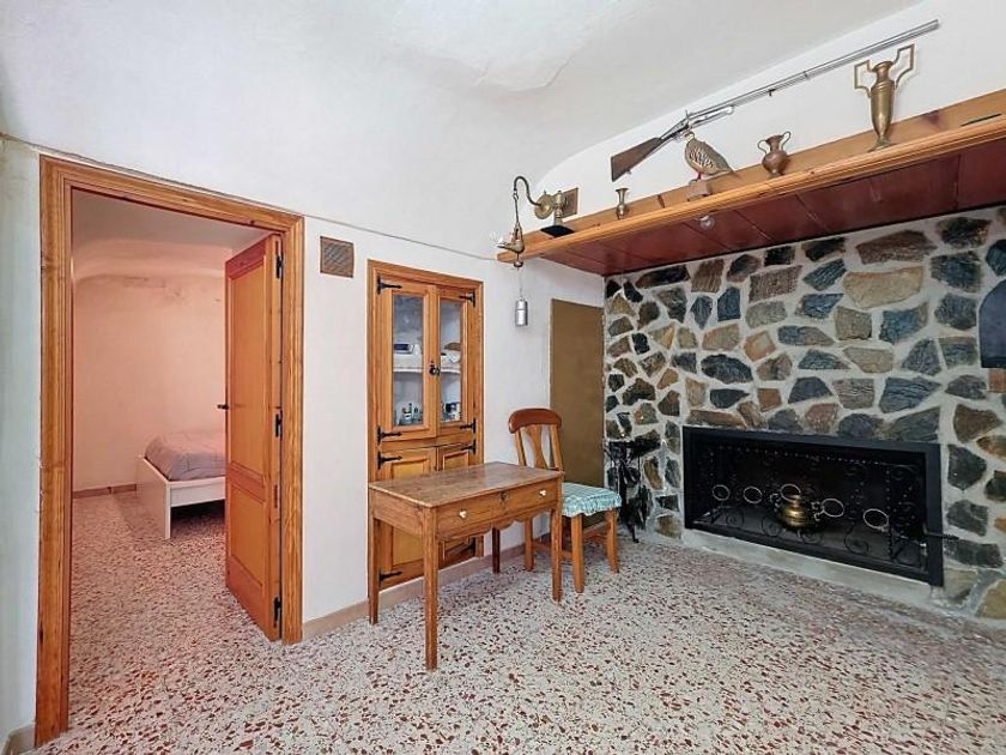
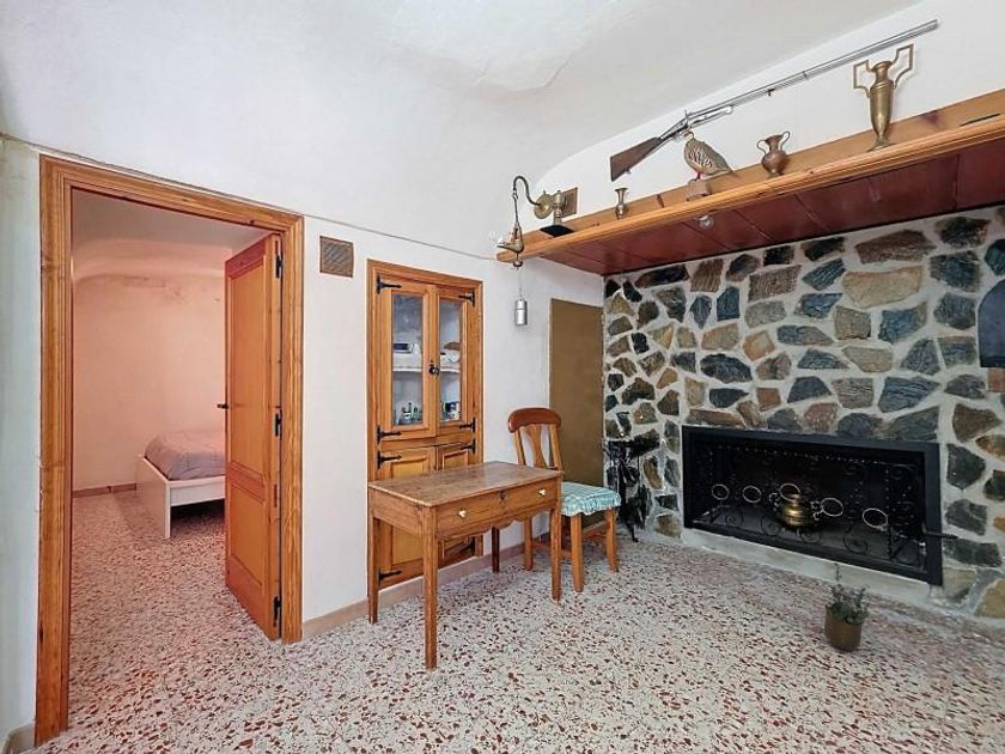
+ potted plant (845, 608)
